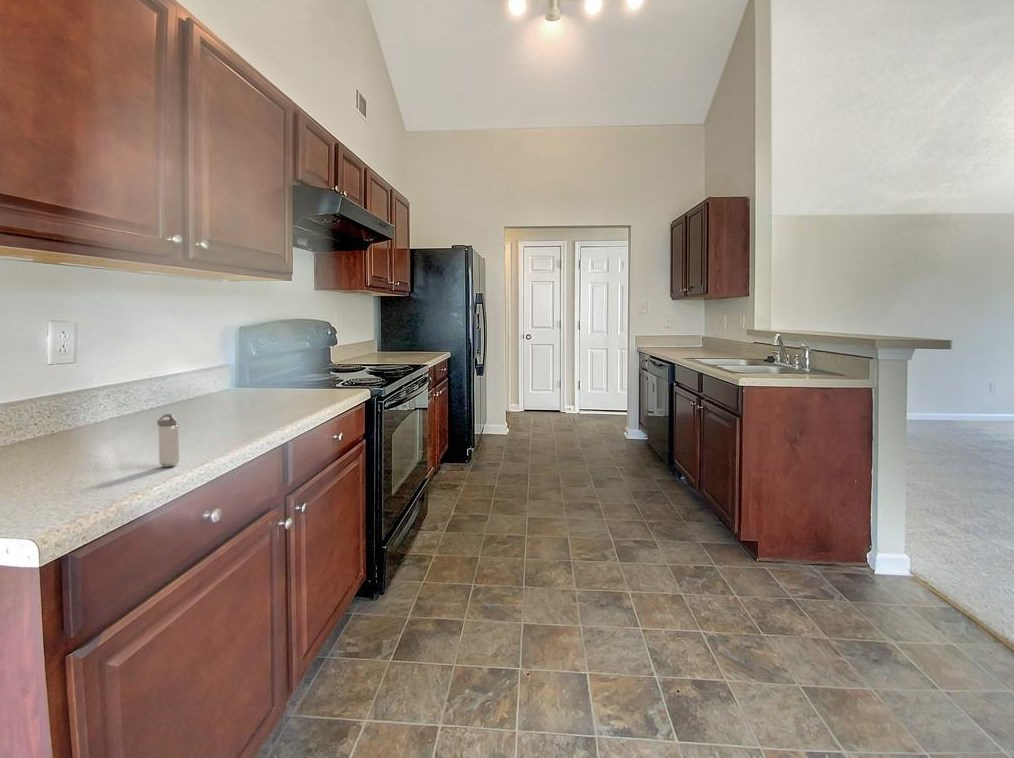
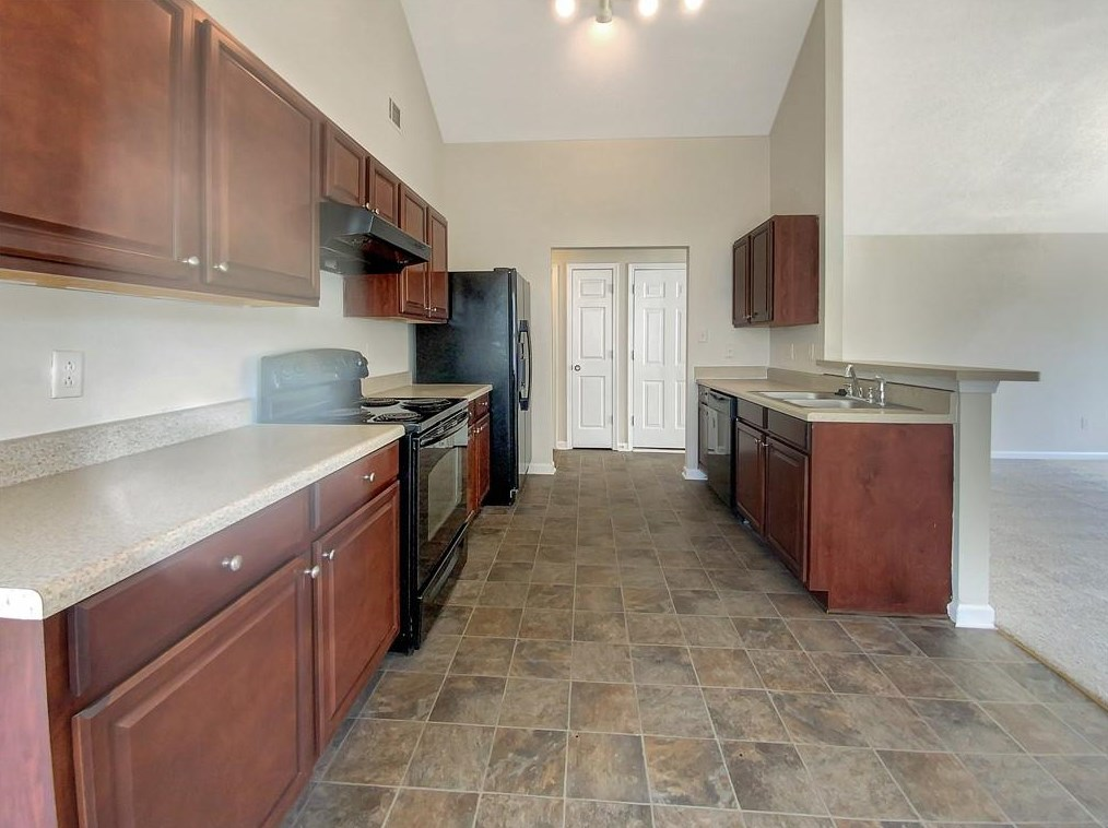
- shaker (168, 440)
